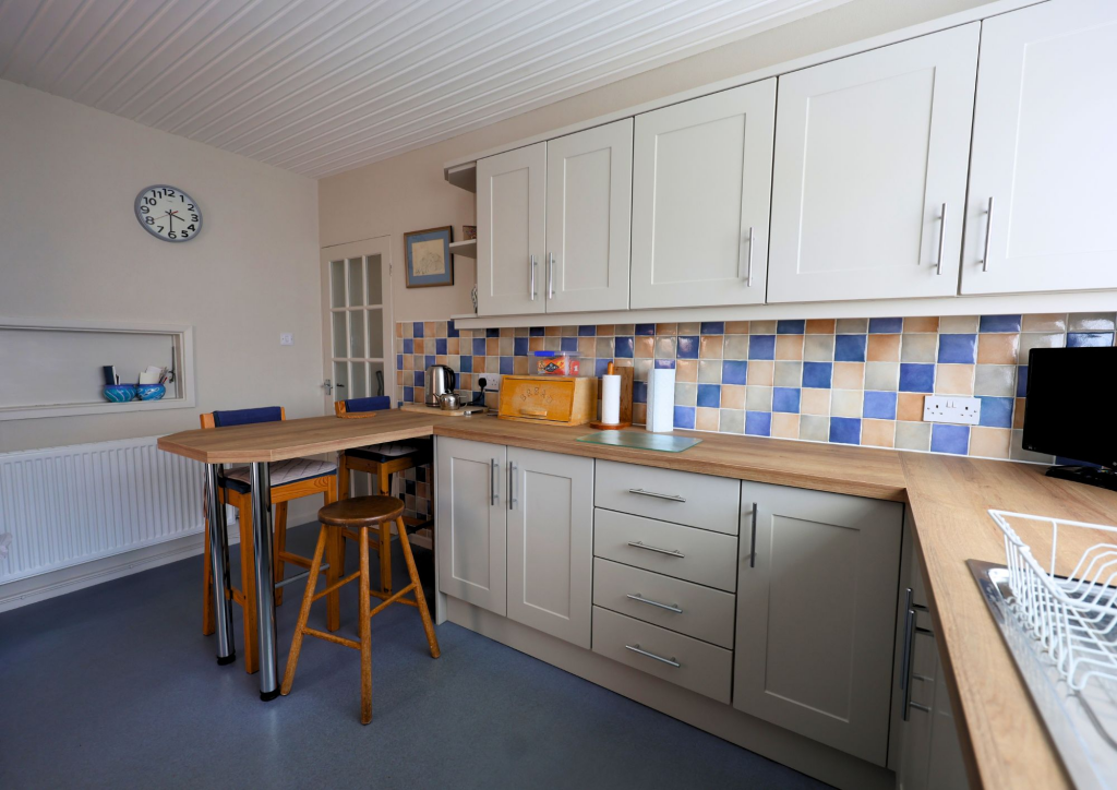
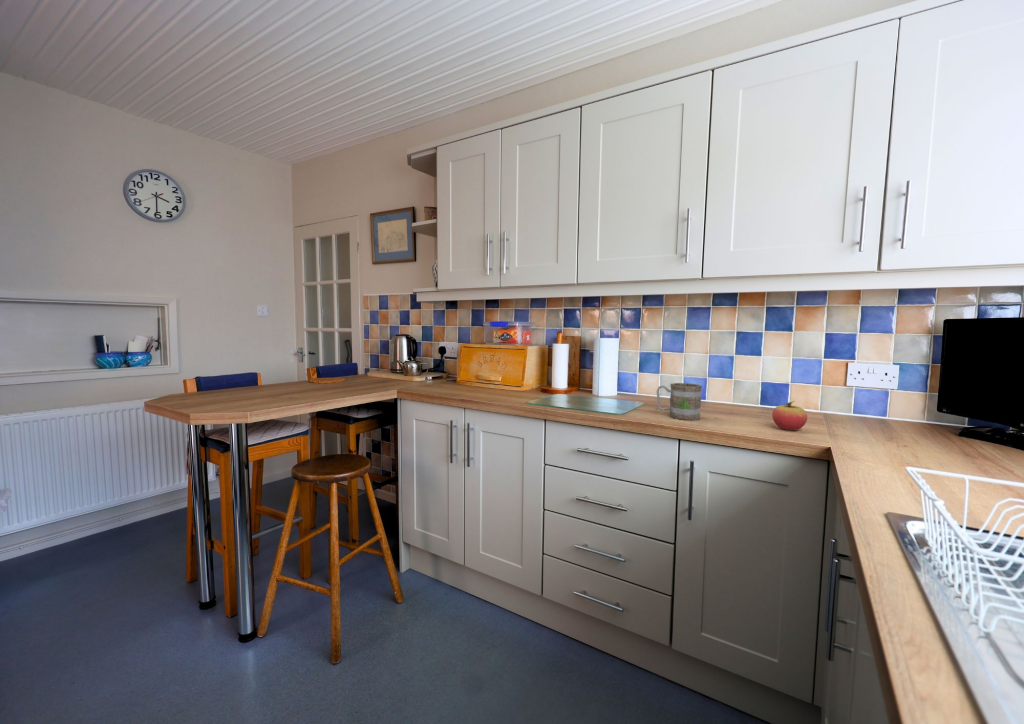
+ fruit (789, 414)
+ mug (678, 400)
